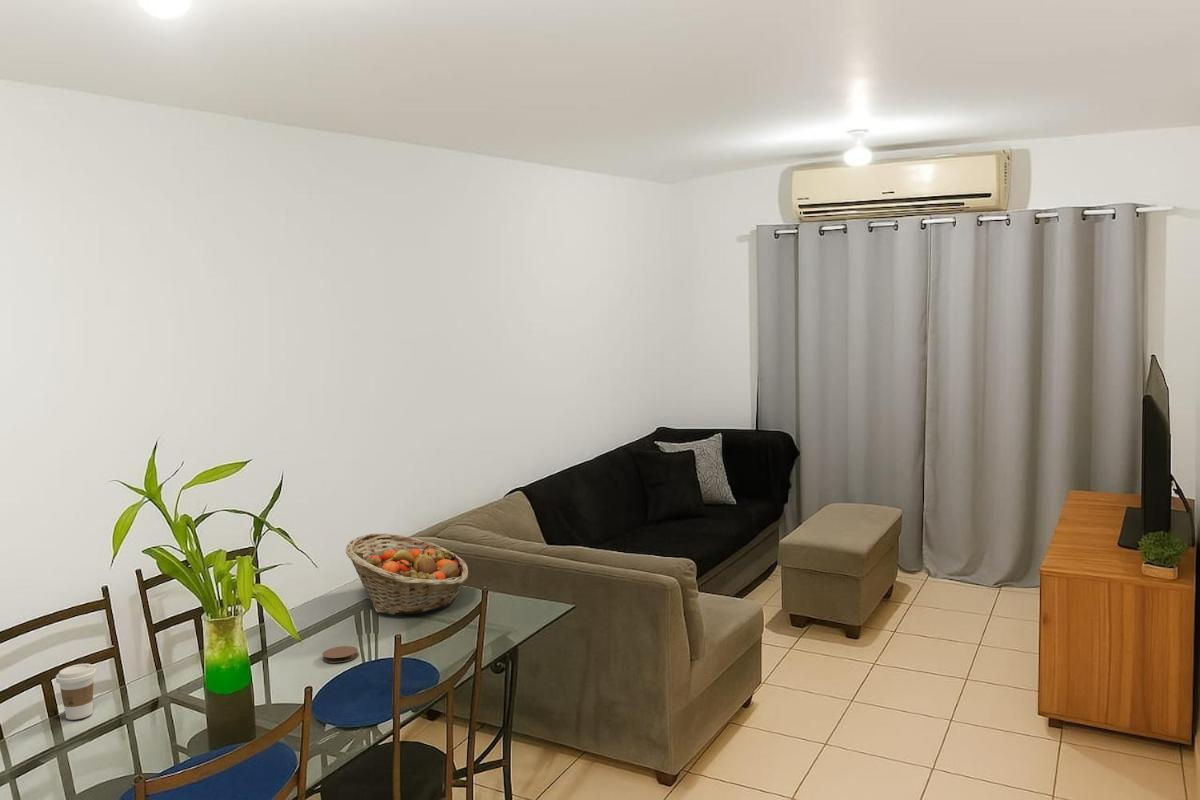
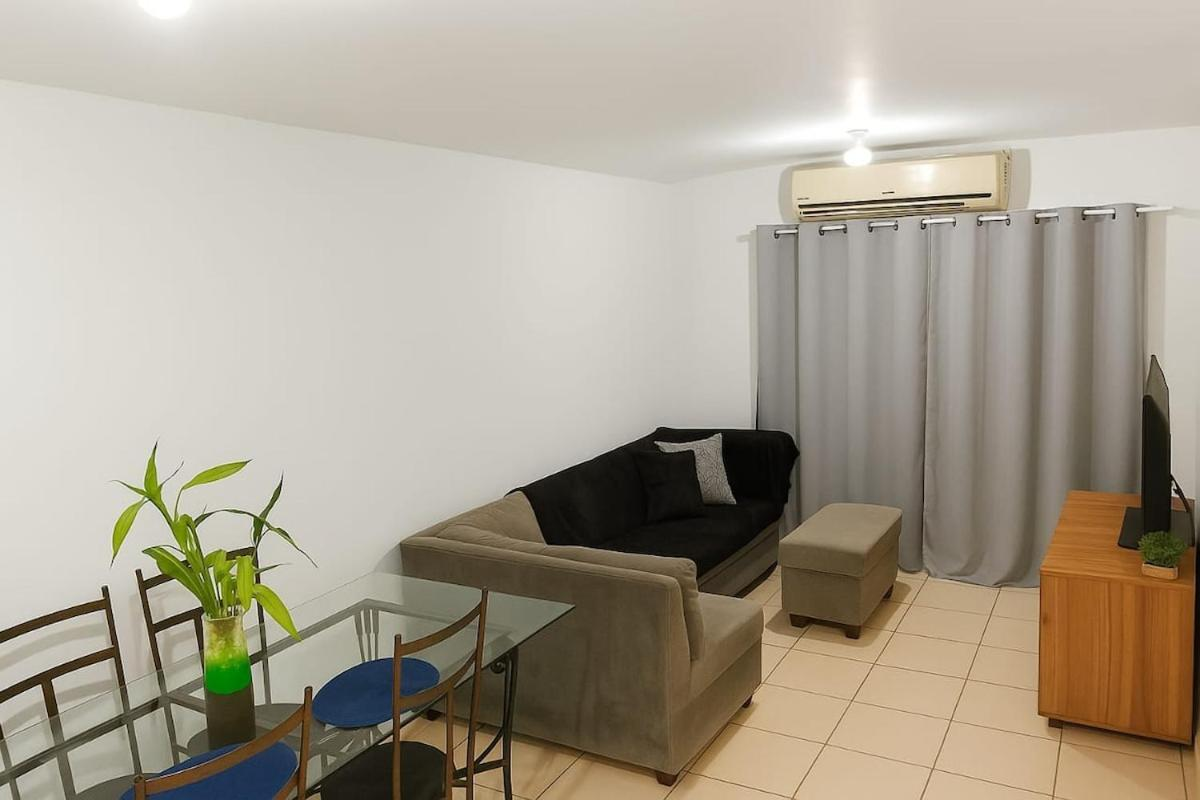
- fruit basket (408, 569)
- coaster (340, 654)
- coffee cup (77, 691)
